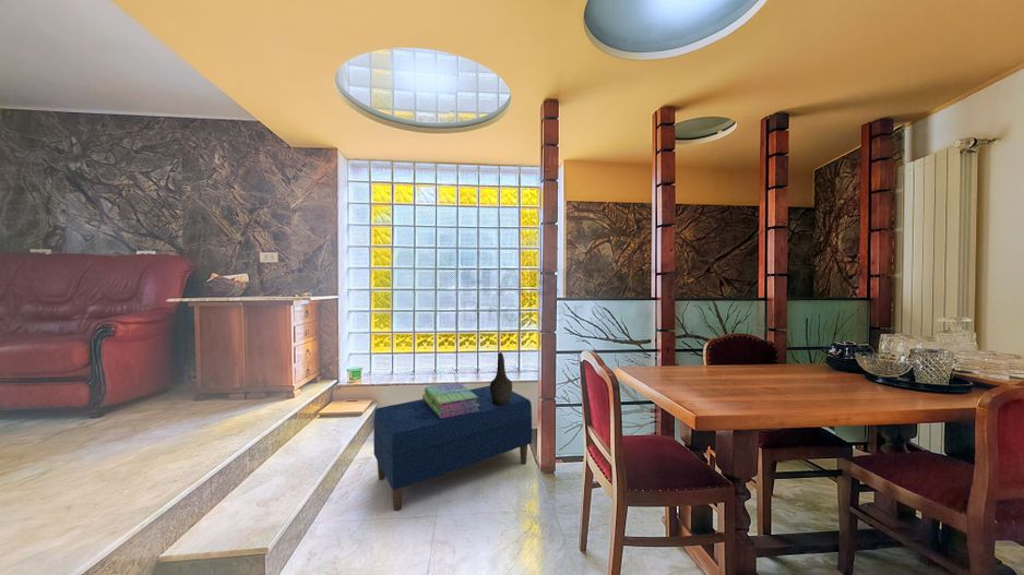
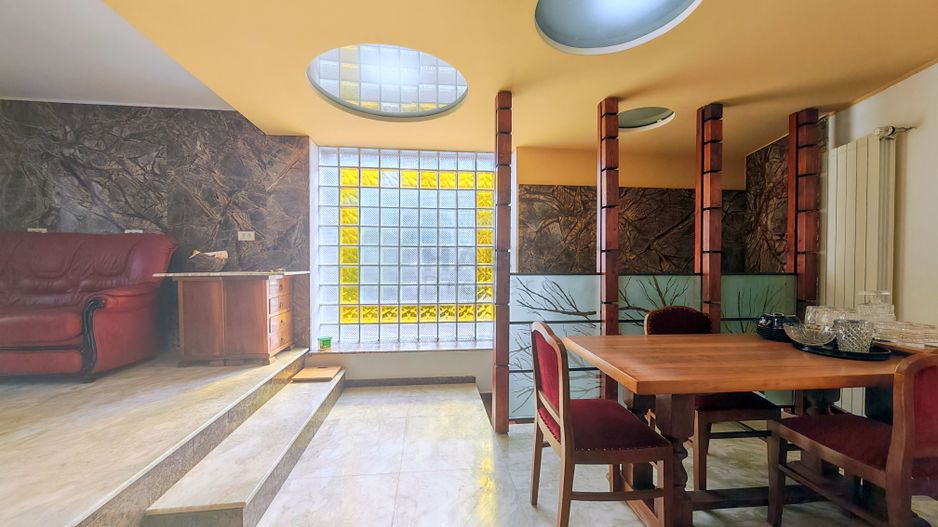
- decorative vase (501, 378)
- bench (455, 436)
- stack of books (450, 399)
